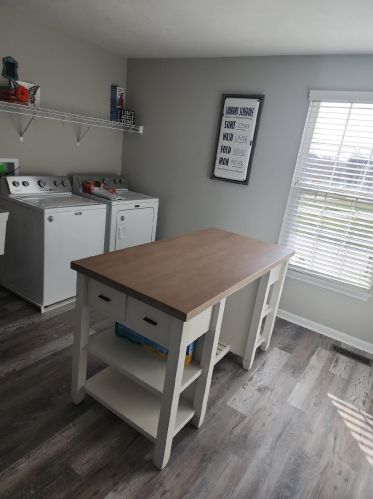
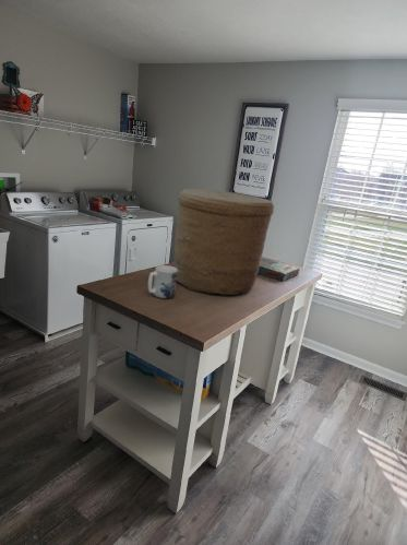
+ mug (163, 282)
+ board game (268, 266)
+ woven basket (220, 239)
